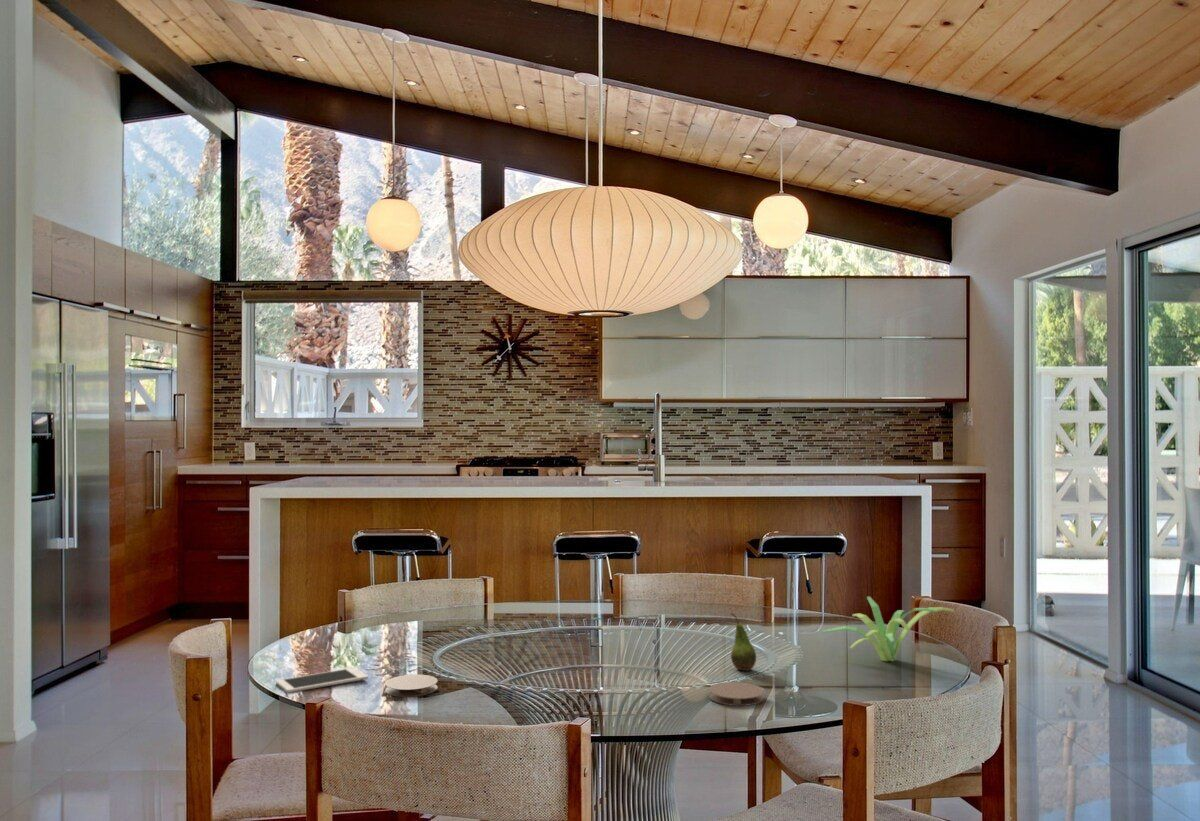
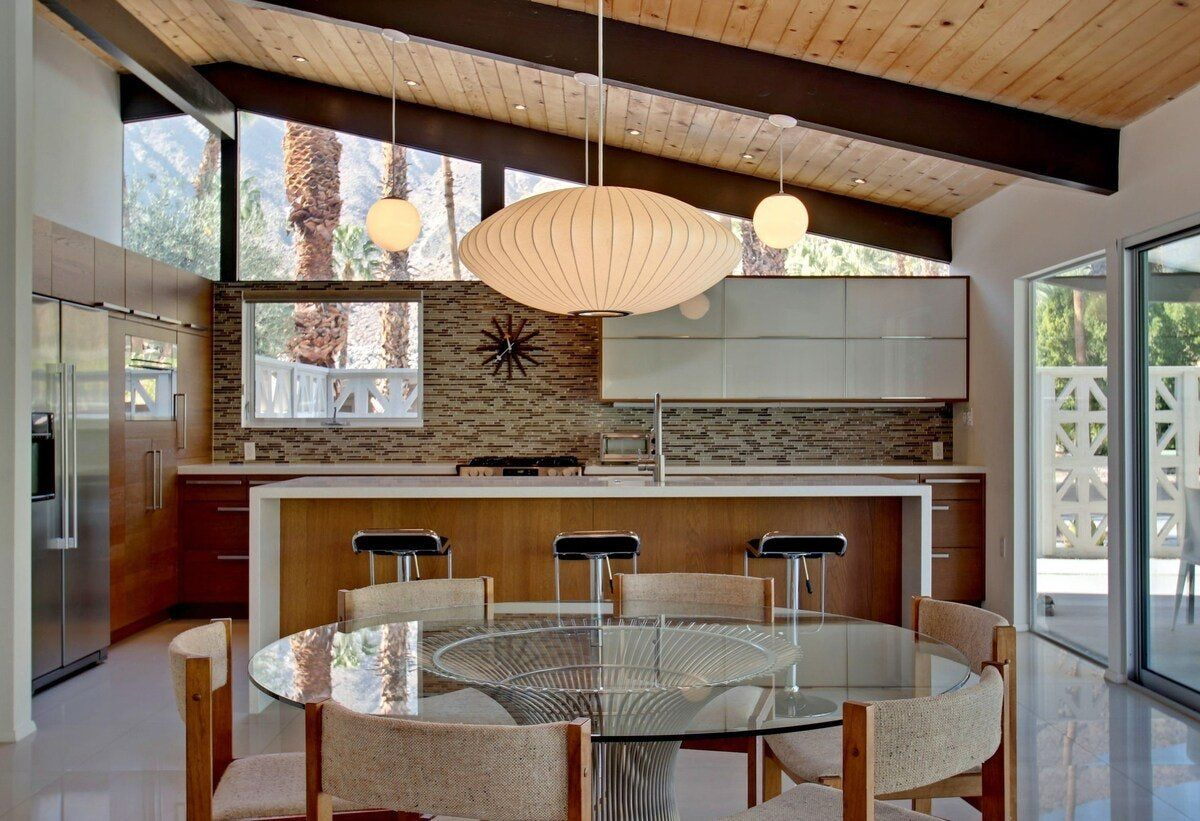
- cell phone (322, 679)
- fruit (743, 640)
- plant (885, 629)
- coaster (411, 685)
- coaster (736, 693)
